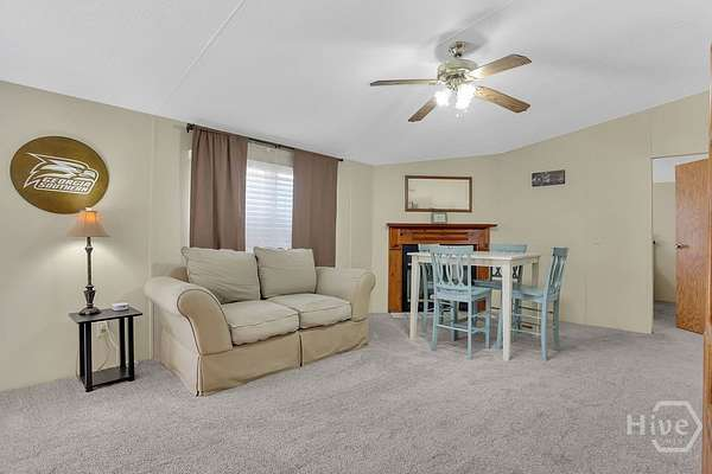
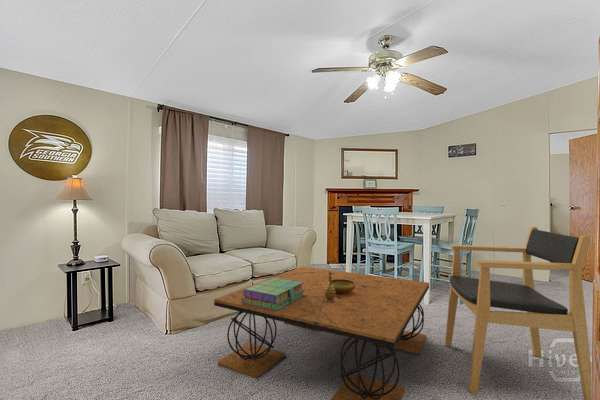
+ armchair (508, 300)
+ decorative bowl (337, 280)
+ coffee table (331, 319)
+ stack of books (274, 292)
